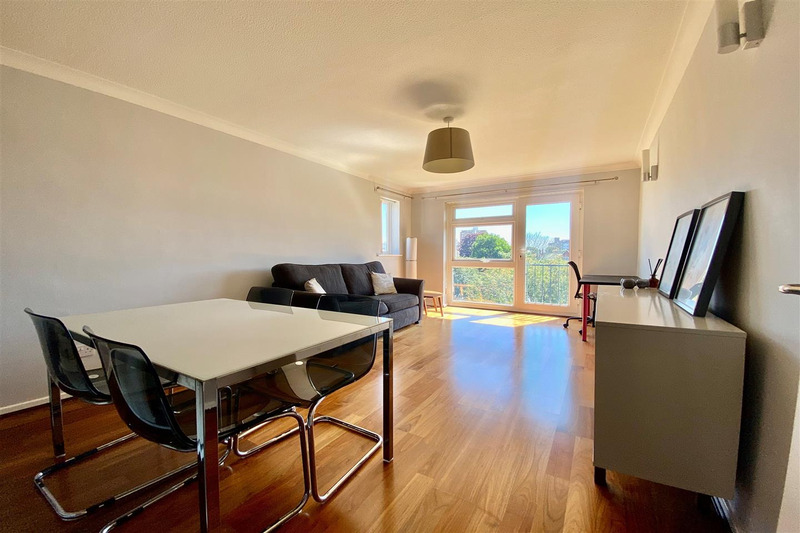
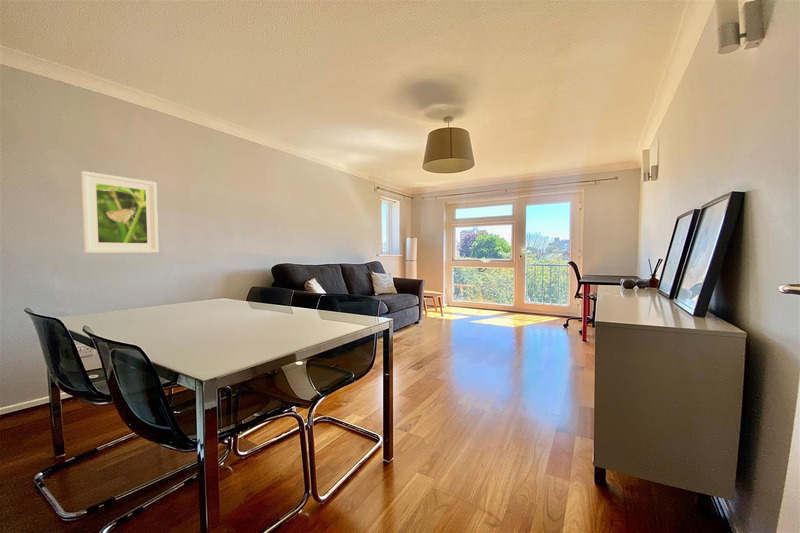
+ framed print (122, 215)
